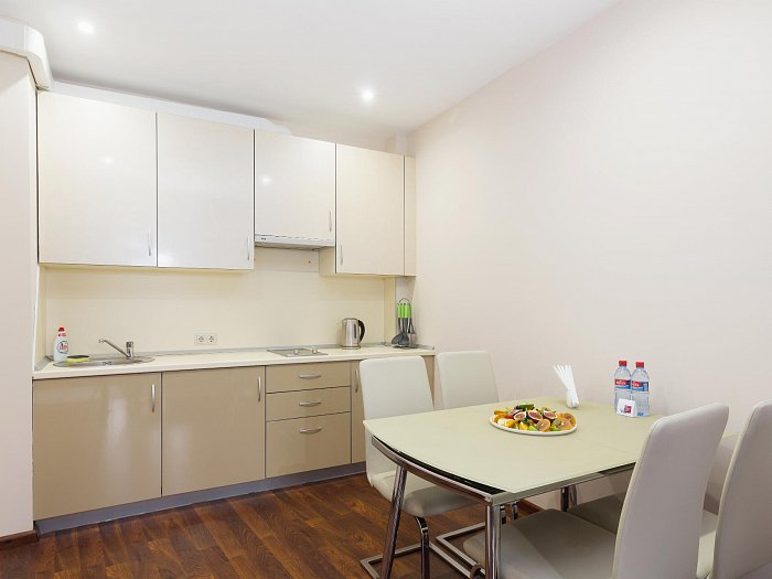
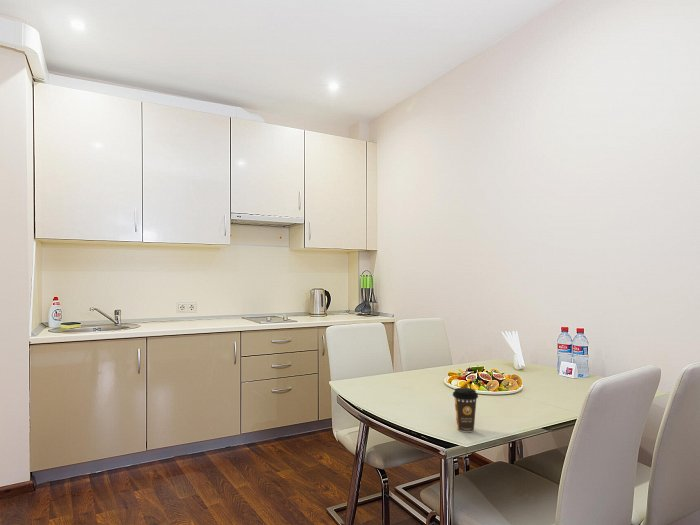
+ coffee cup (465, 409)
